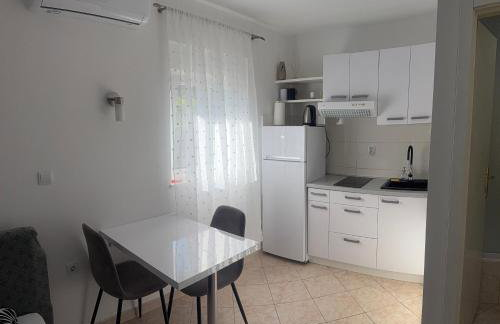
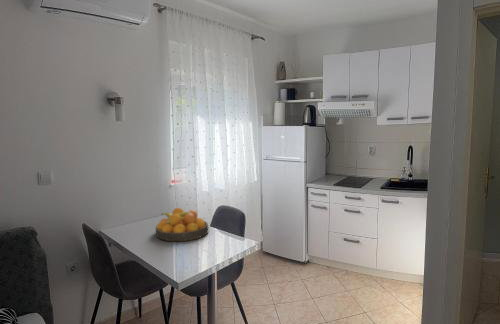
+ fruit bowl (182, 221)
